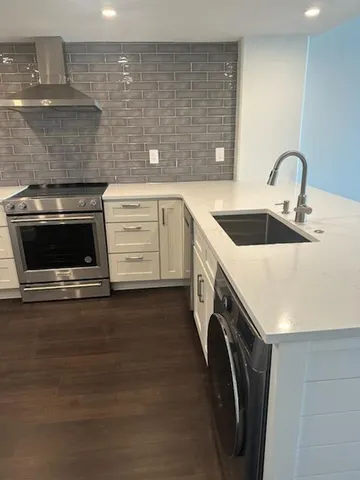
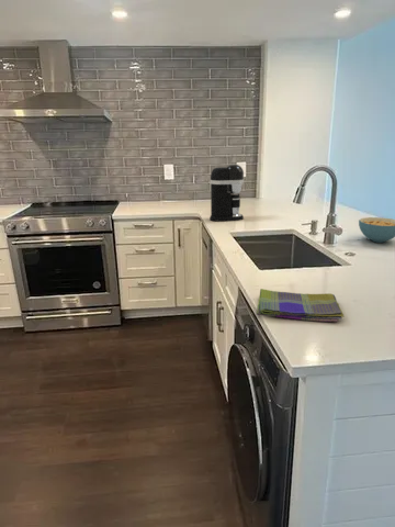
+ coffee maker (226, 192)
+ cereal bowl (379, 231)
+ dish towel (297, 303)
